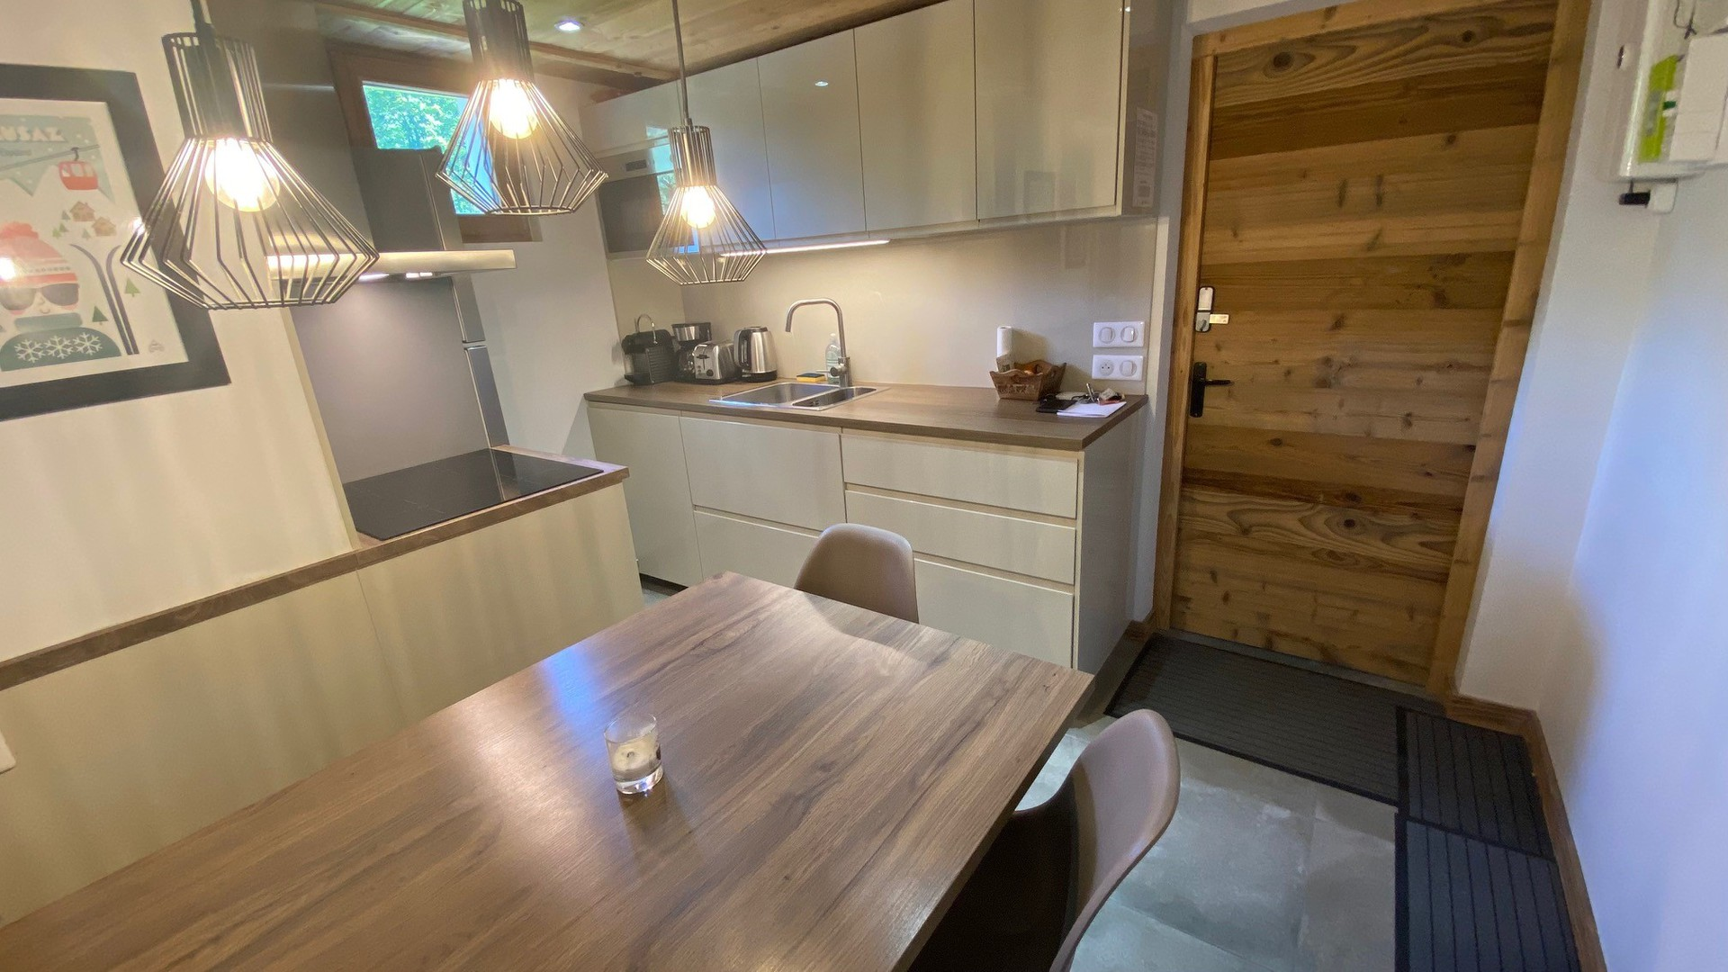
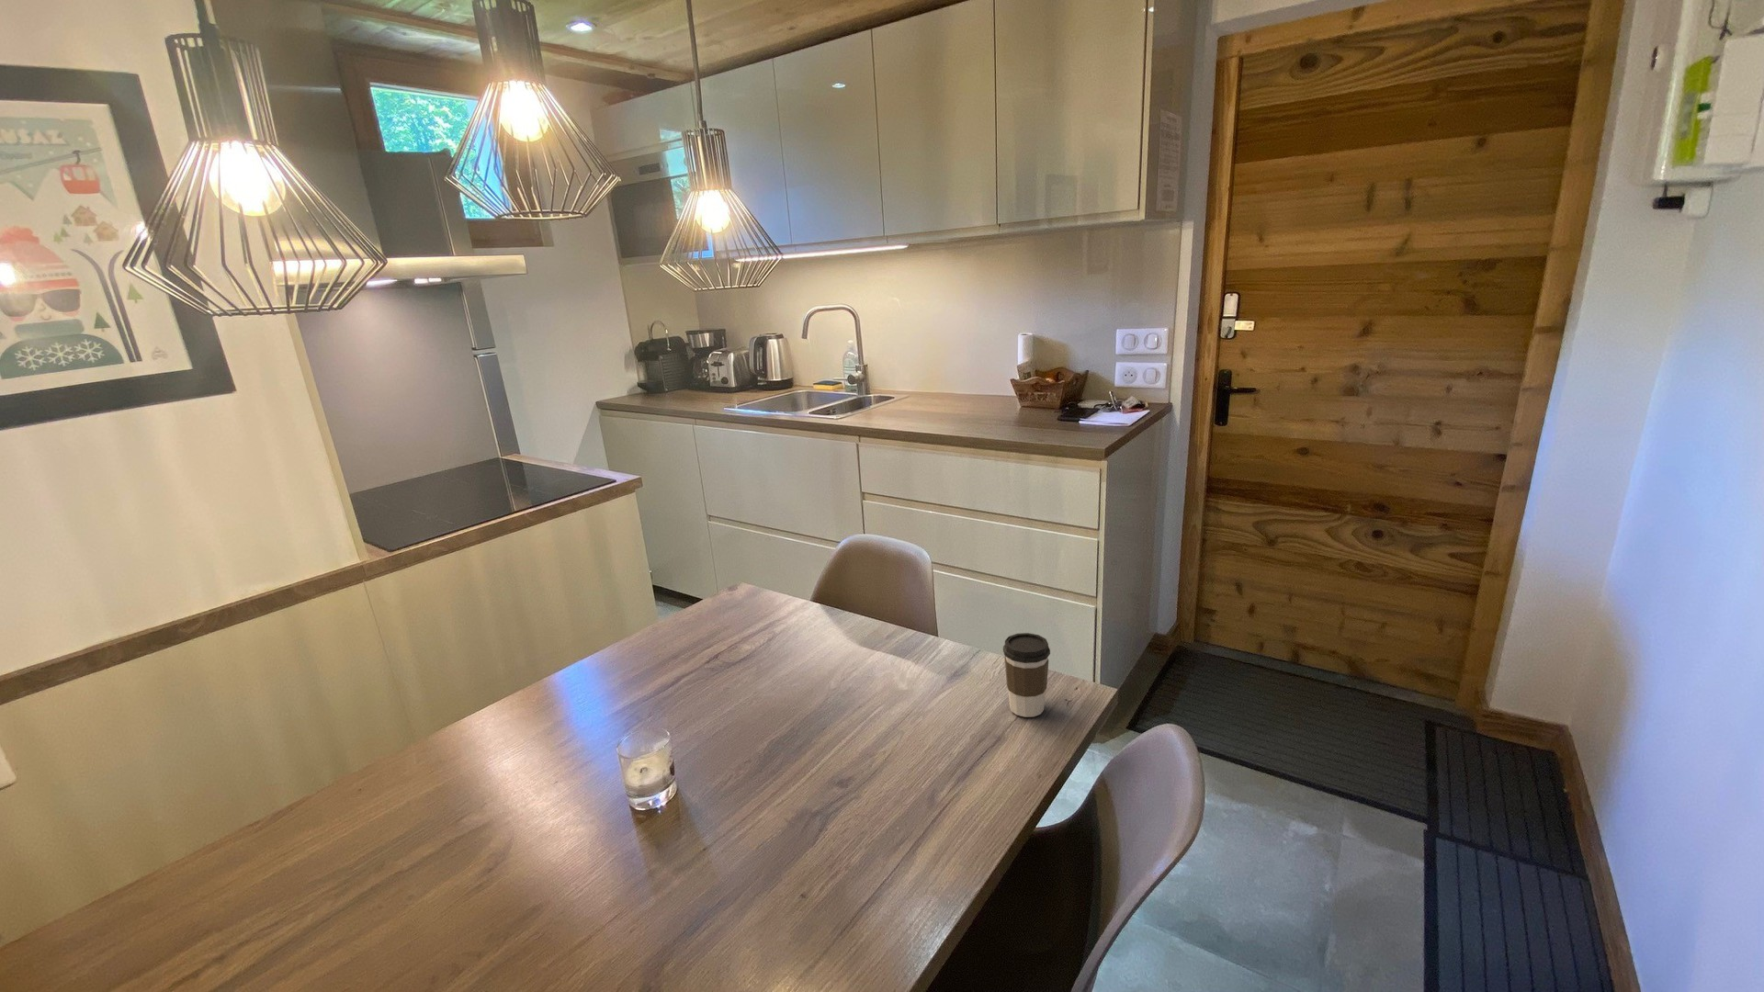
+ coffee cup (1026, 675)
